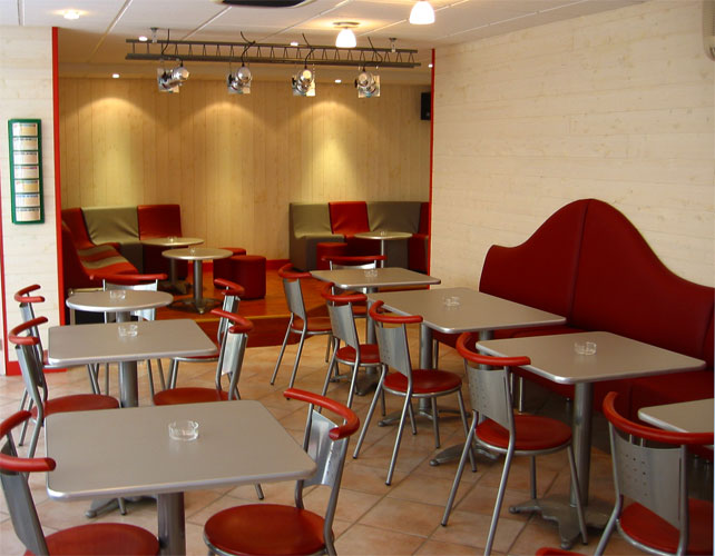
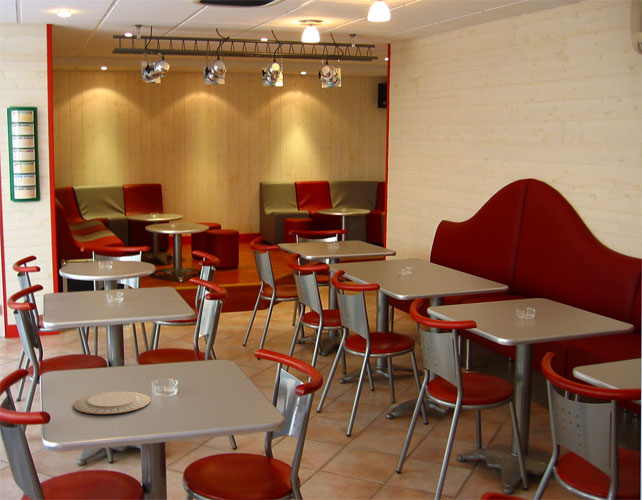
+ chinaware (112, 400)
